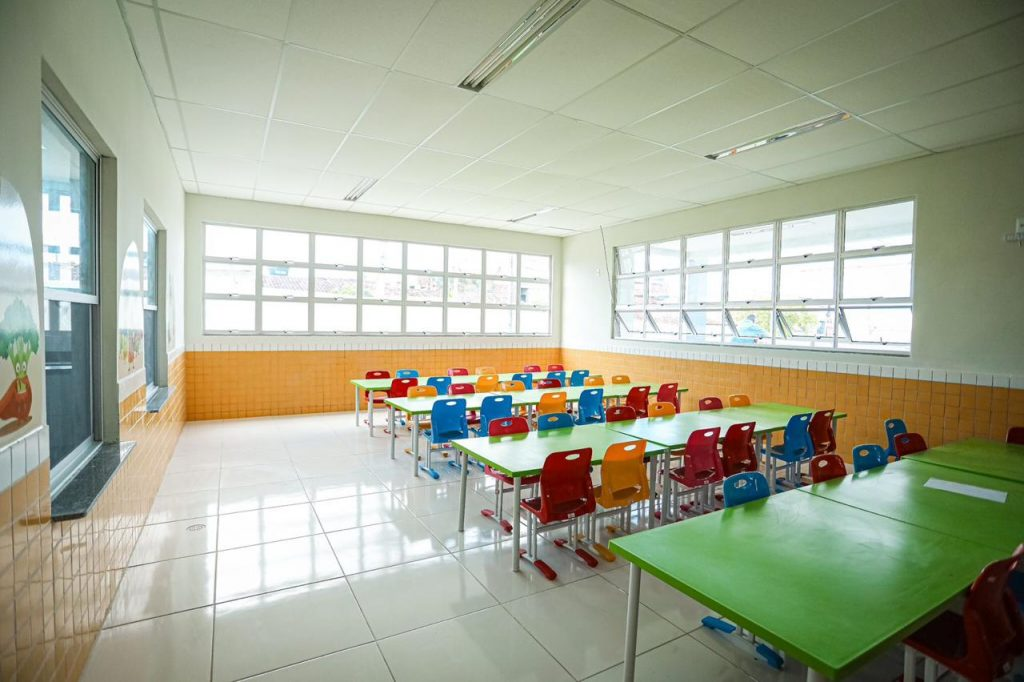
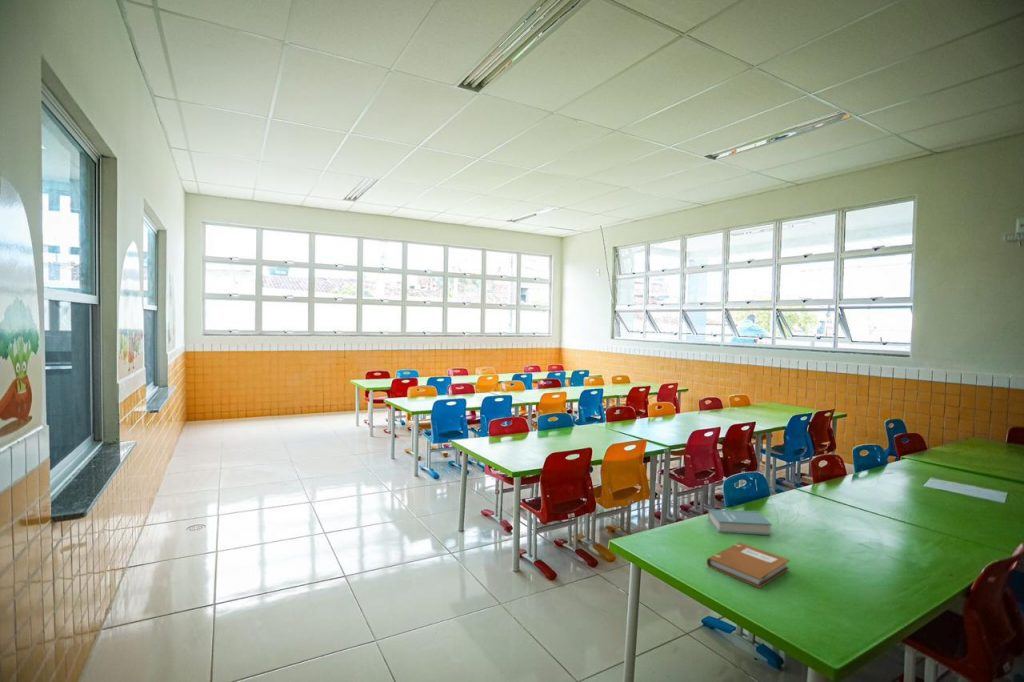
+ book (738, 521)
+ notebook (748, 562)
